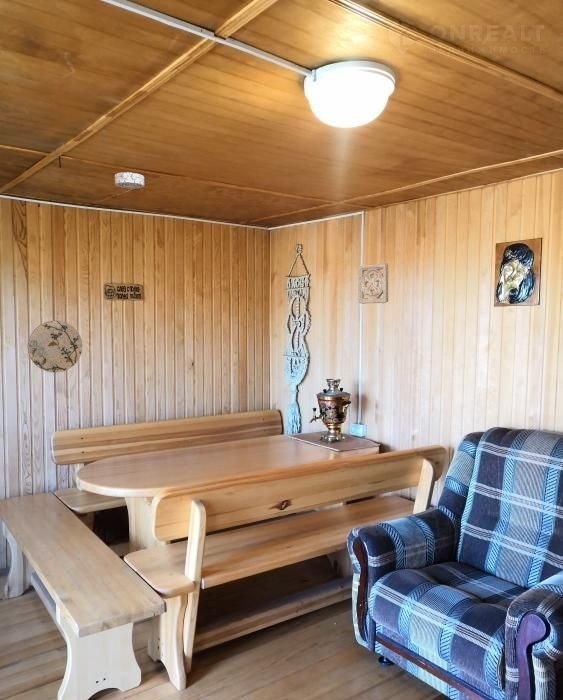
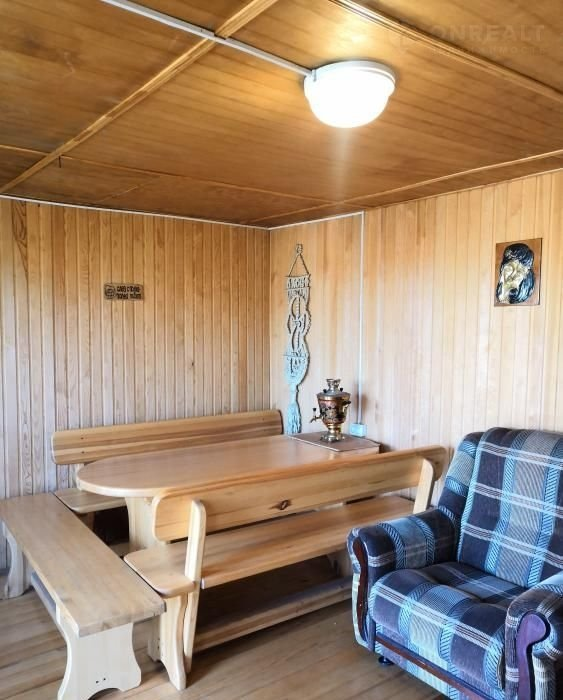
- decorative plate (55, 346)
- smoke detector (129, 180)
- wall ornament (373, 284)
